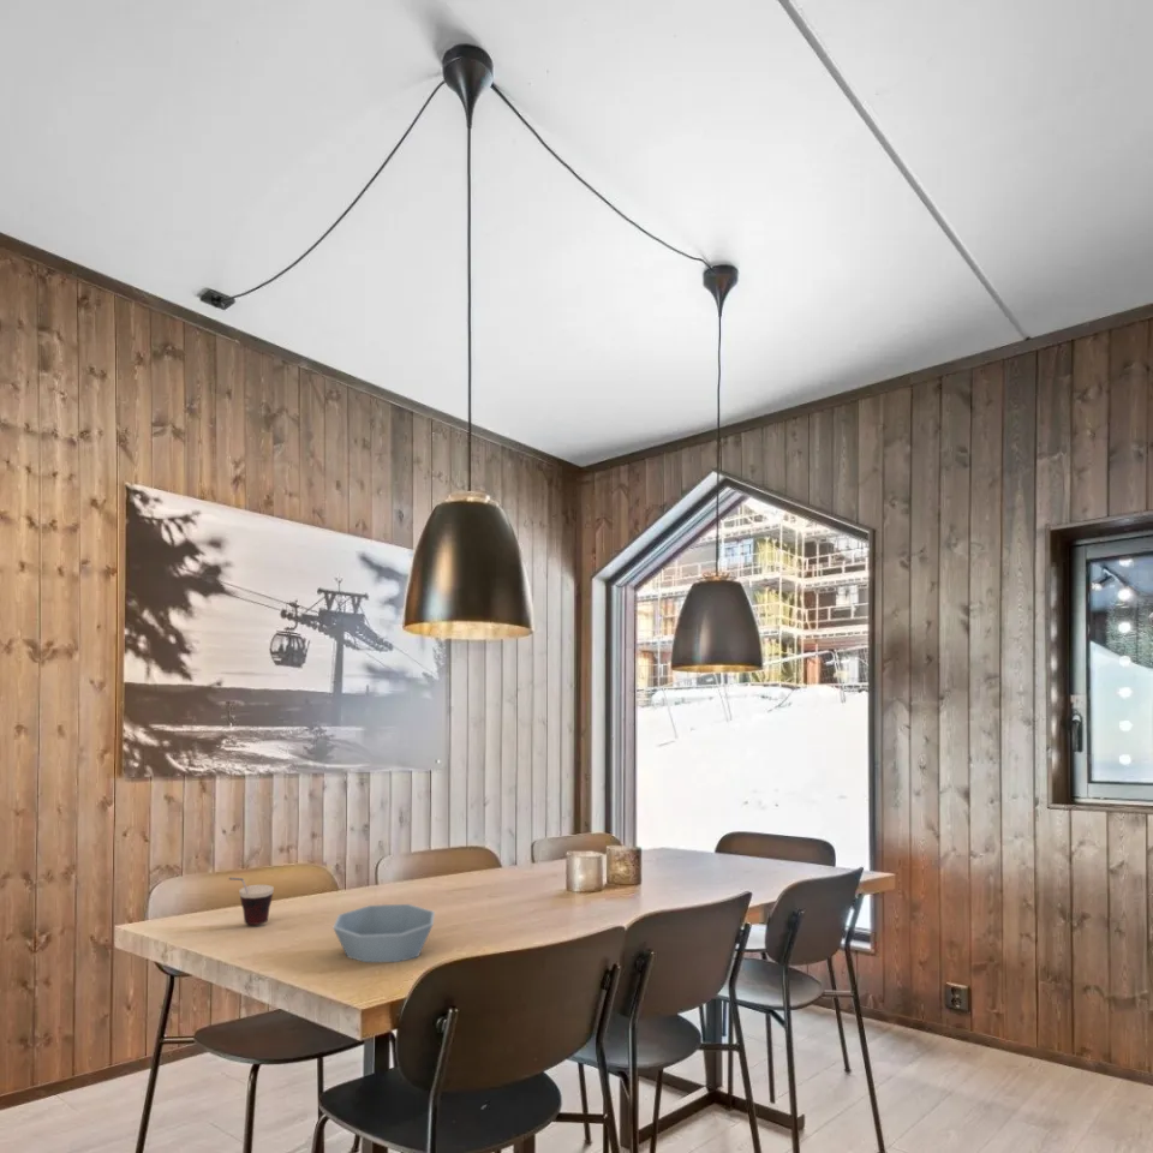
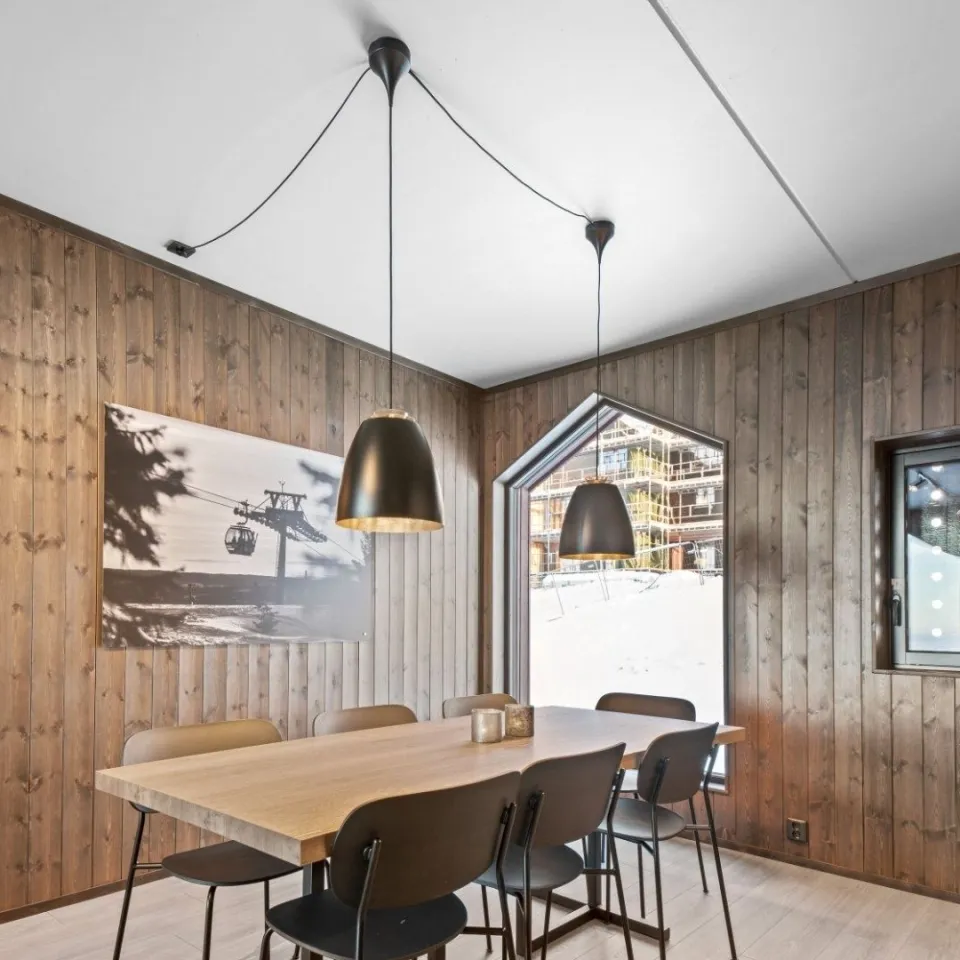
- cup (247, 897)
- bowl (384, 936)
